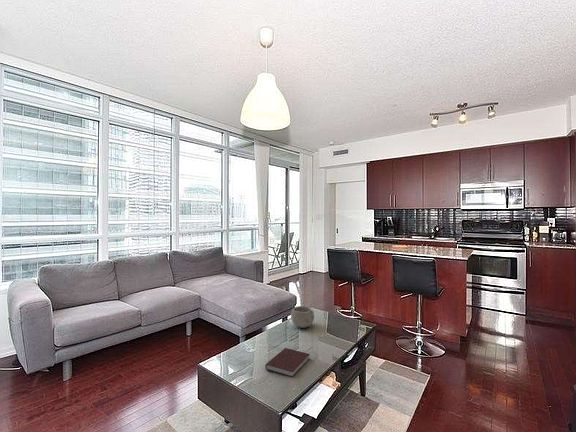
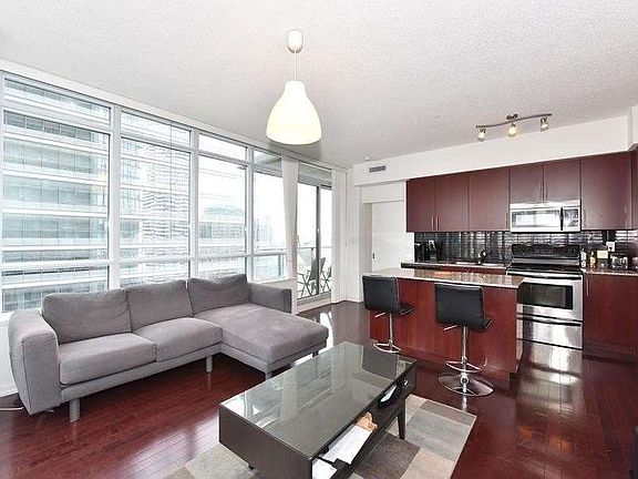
- bowl (302, 317)
- notebook (288, 361)
